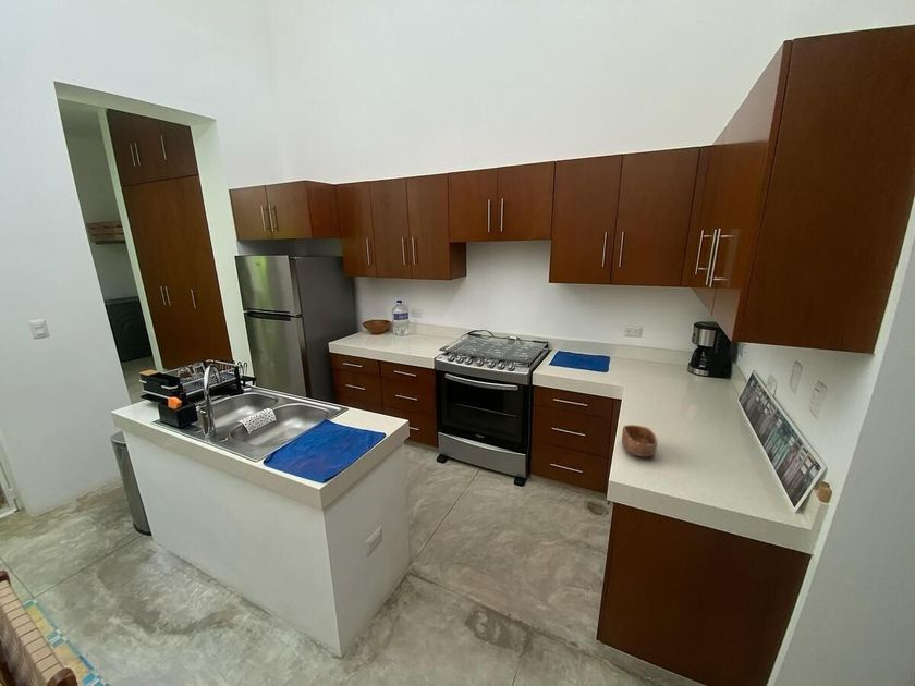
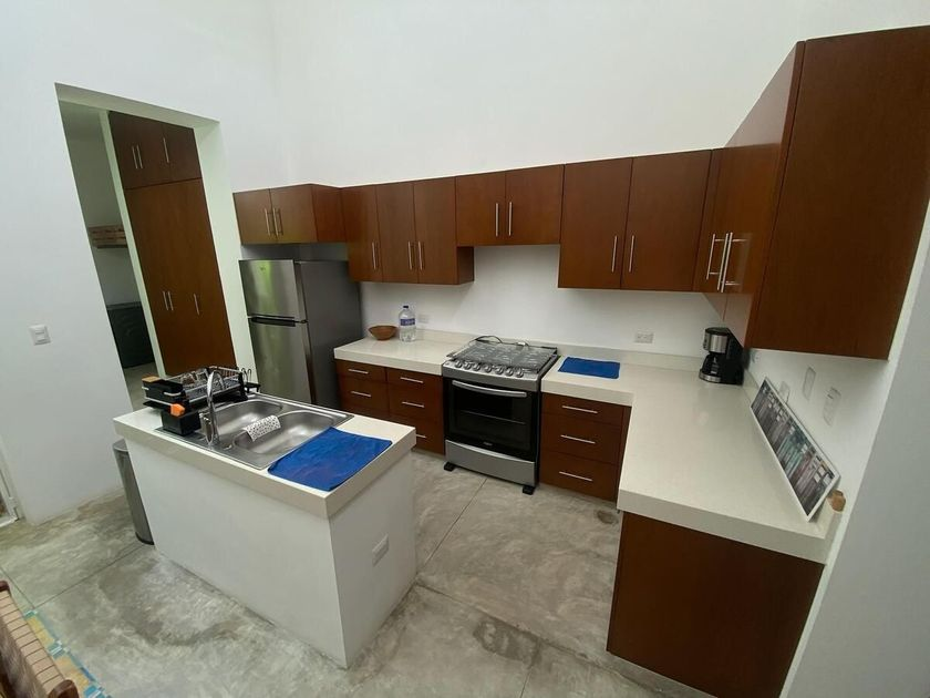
- bowl (638, 441)
